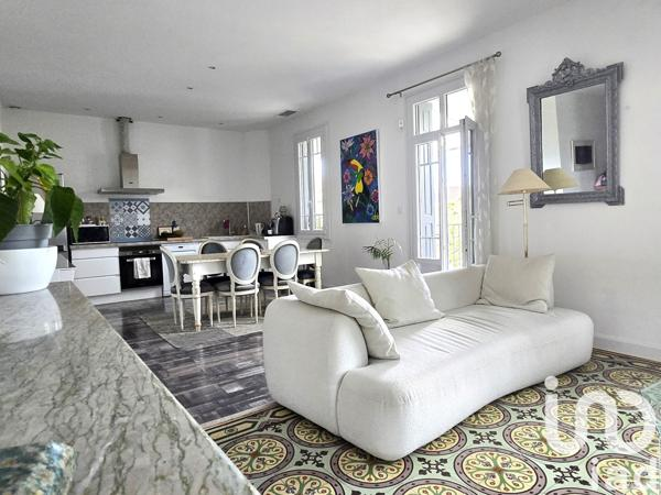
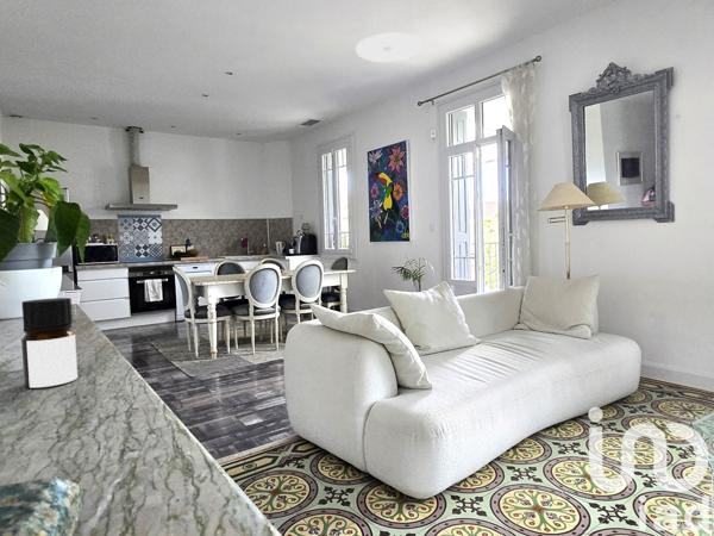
+ bottle (49, 341)
+ ceiling light (388, 44)
